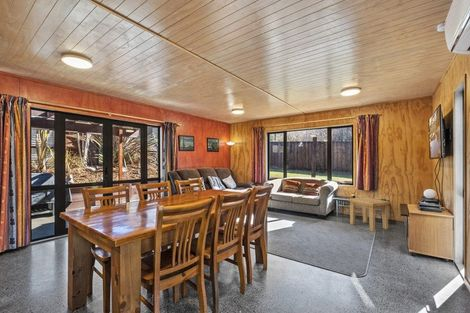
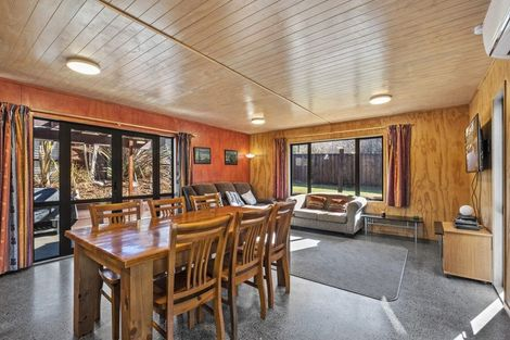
- side table (367, 213)
